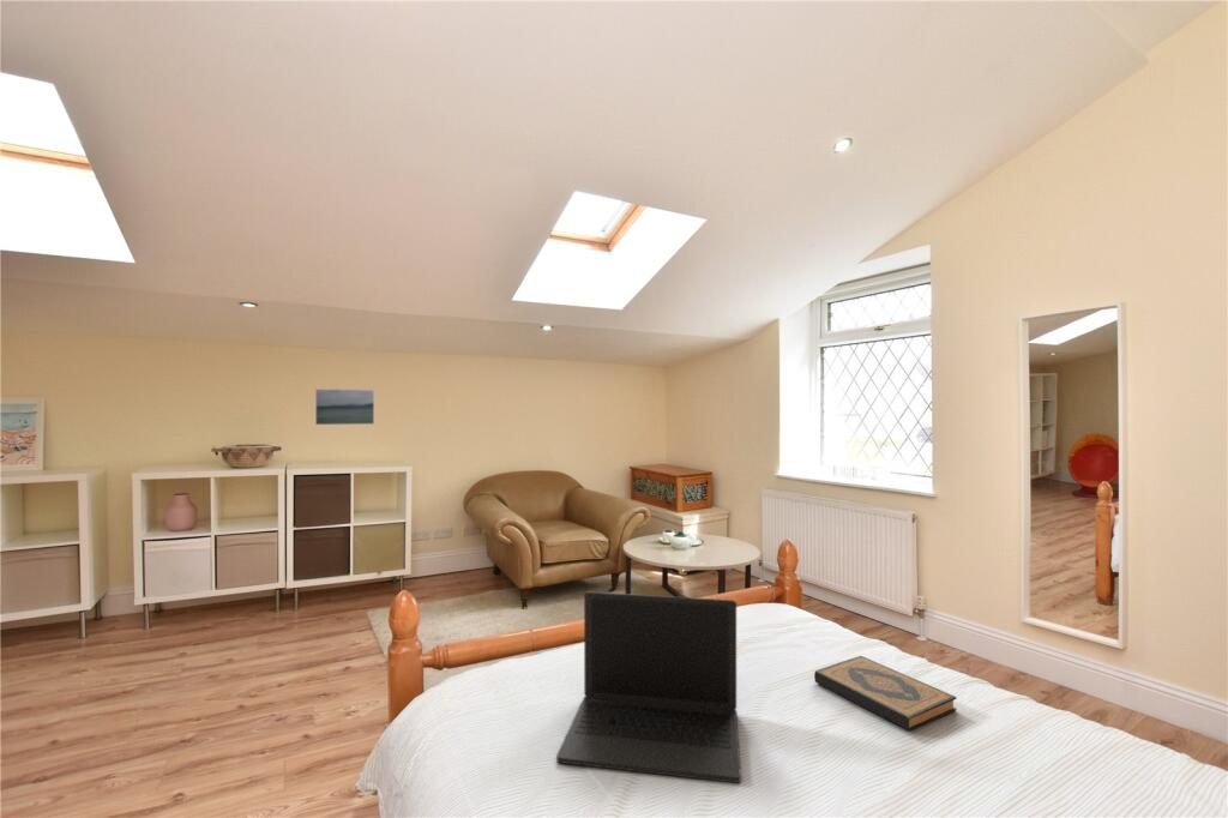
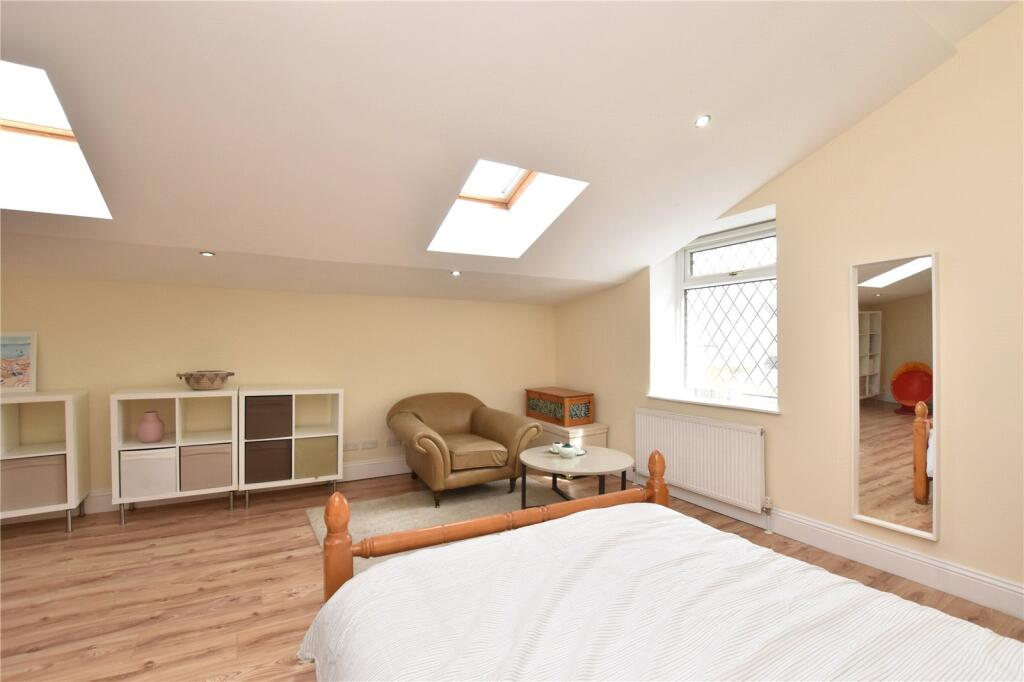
- hardback book (881, 688)
- laptop (652, 675)
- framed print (344, 407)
